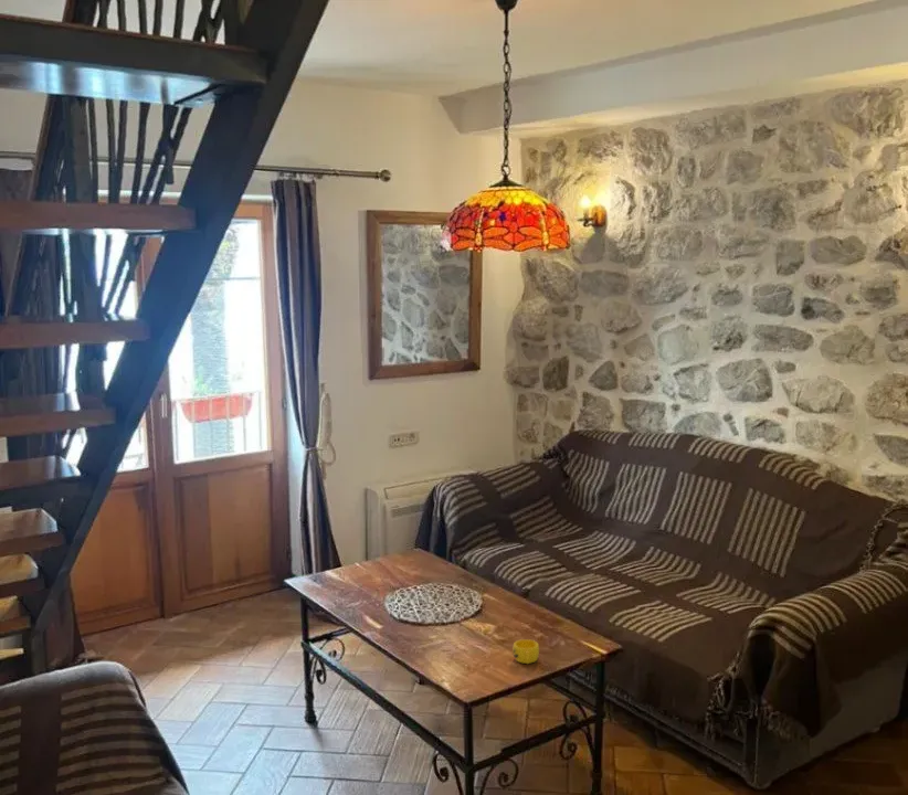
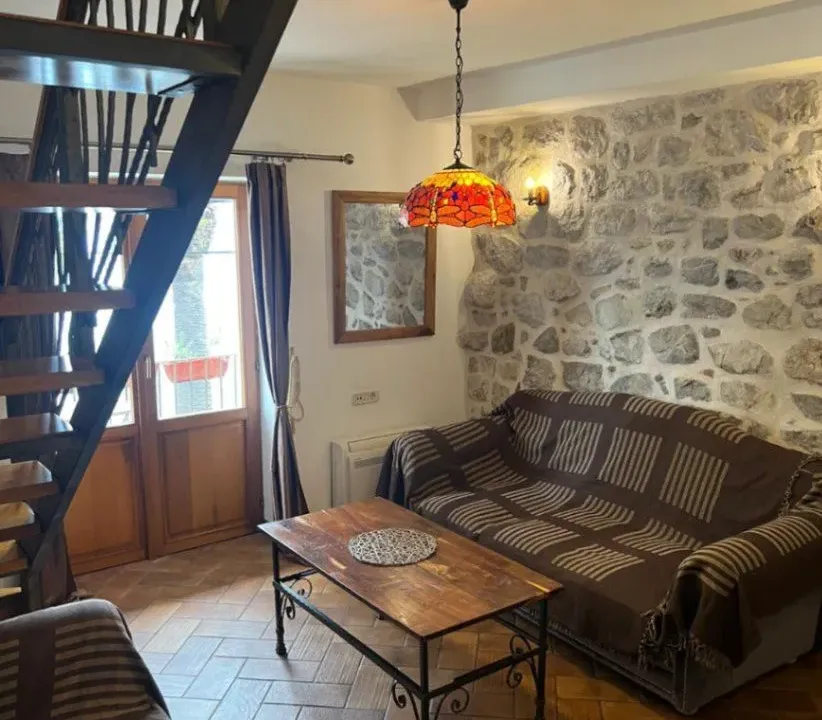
- cup (526, 653)
